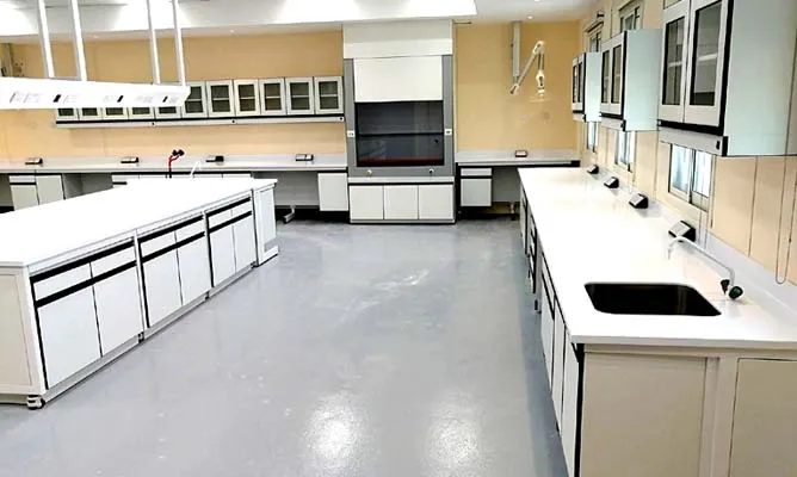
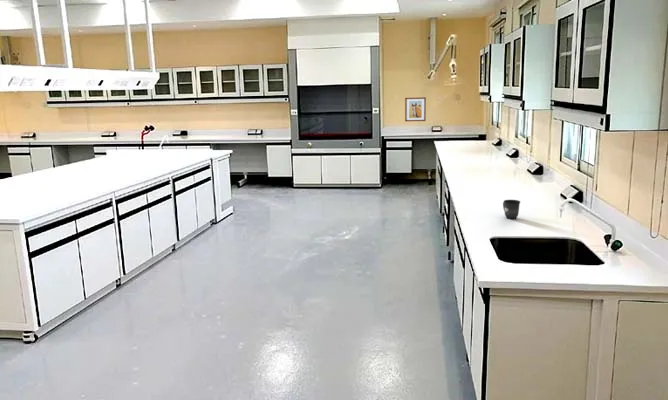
+ wall art (415, 109)
+ mug (509, 208)
